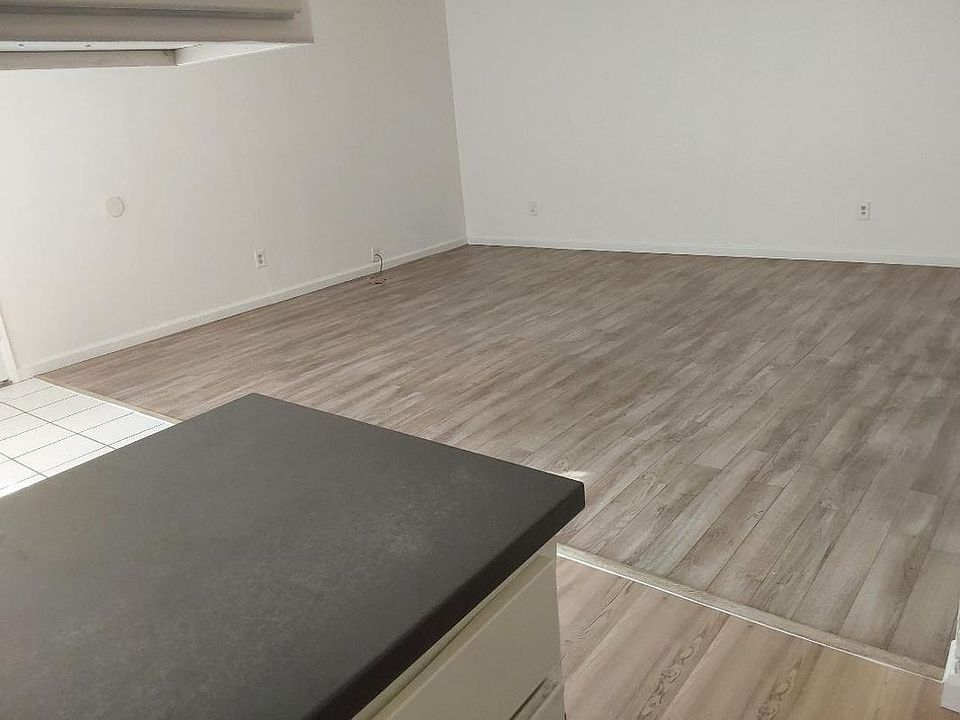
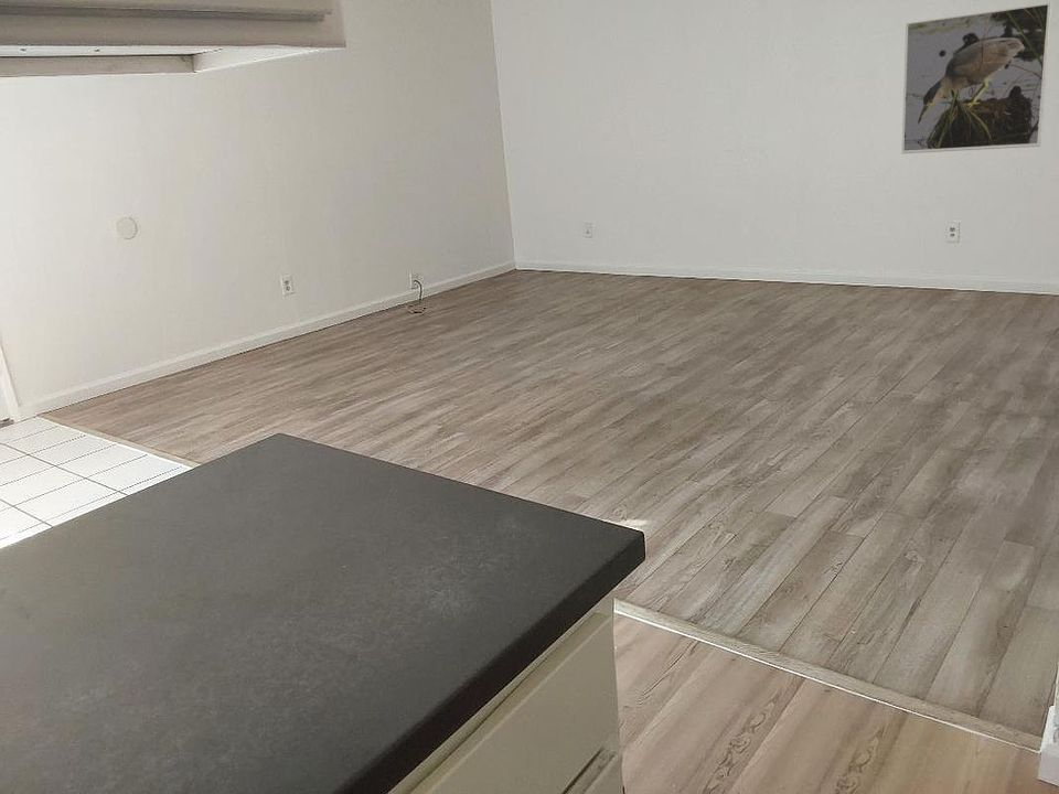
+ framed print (971, 83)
